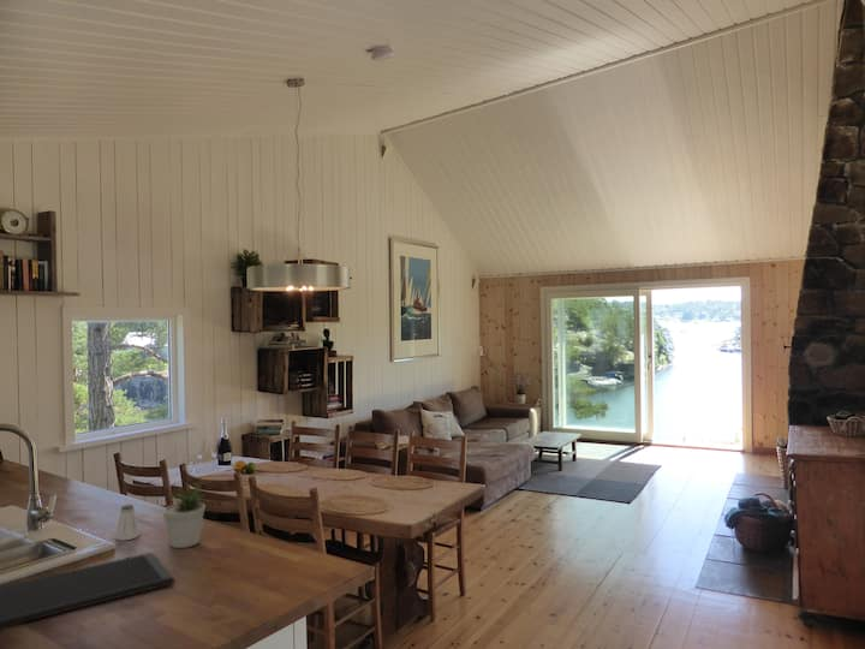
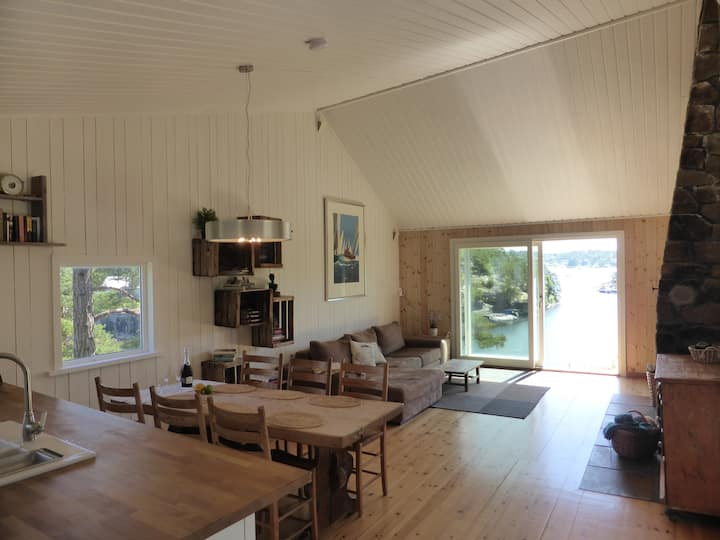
- potted plant (185, 512)
- cutting board (72, 588)
- saltshaker (127, 520)
